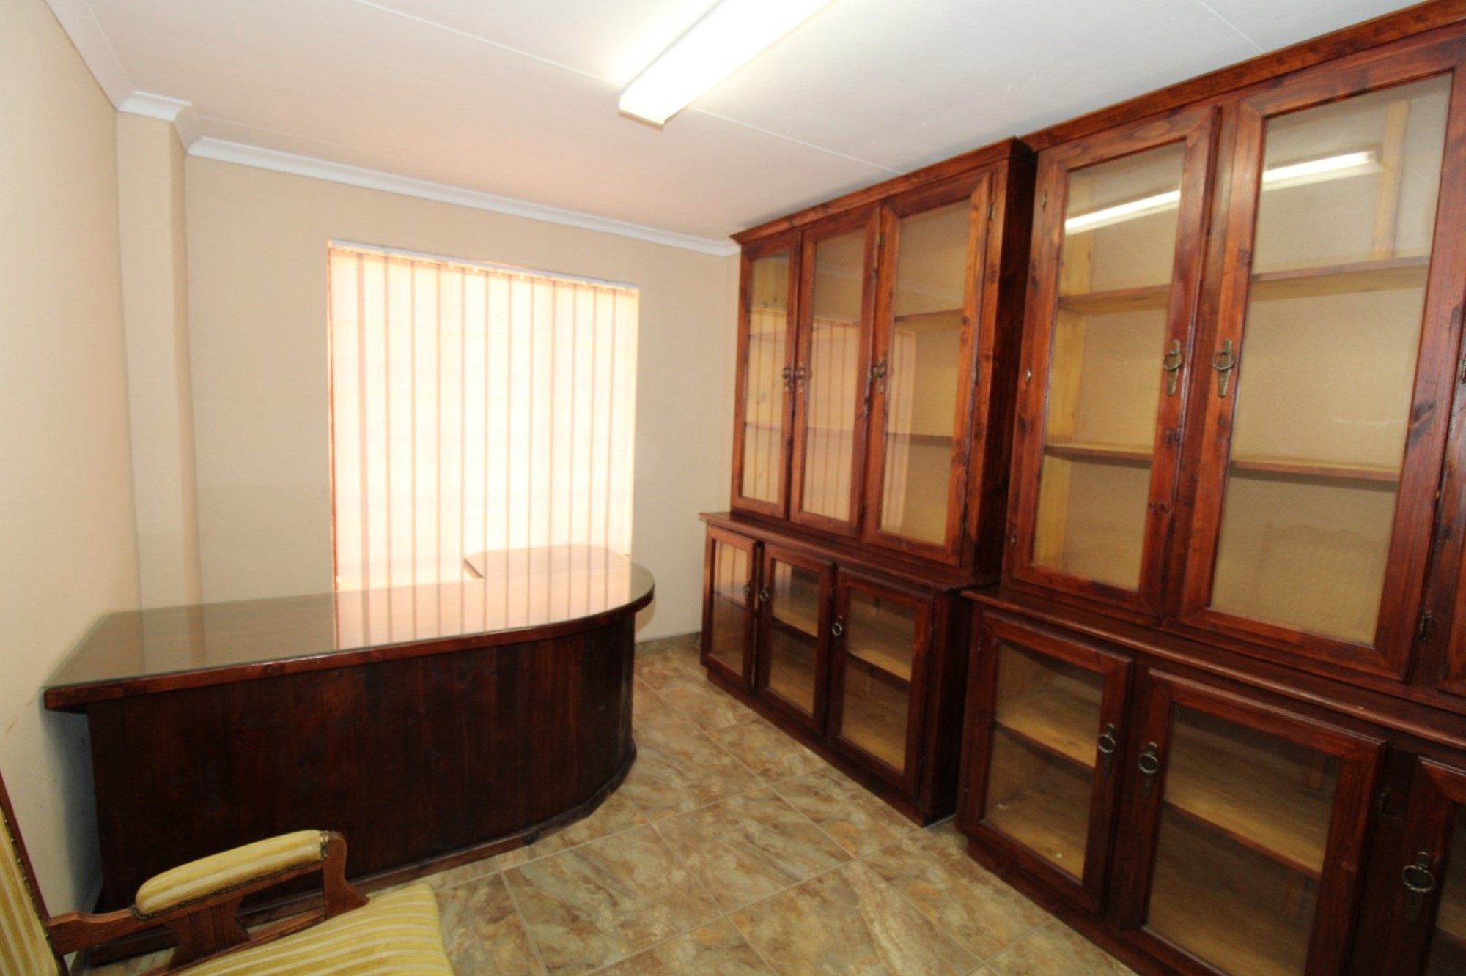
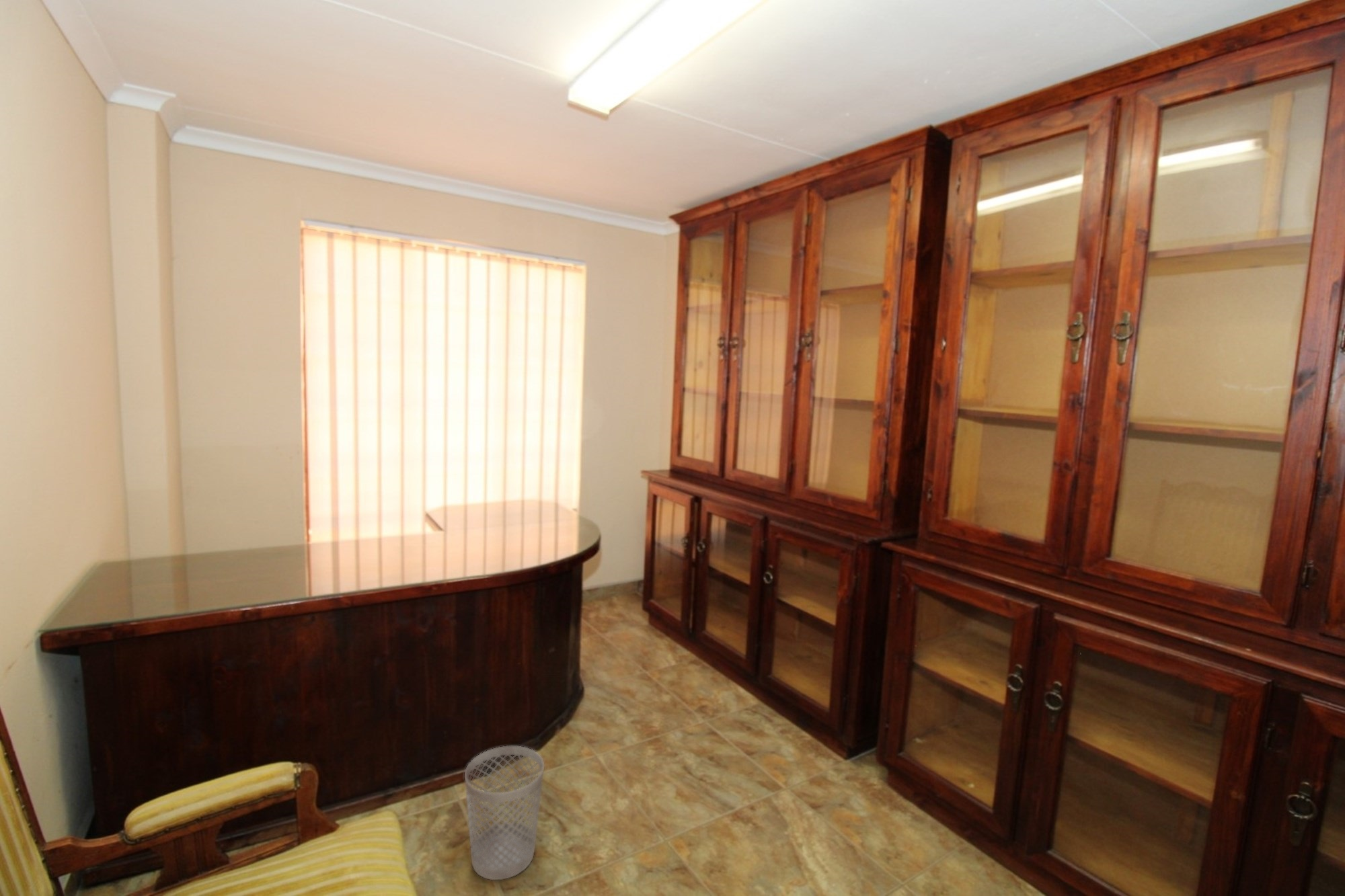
+ wastebasket (504, 812)
